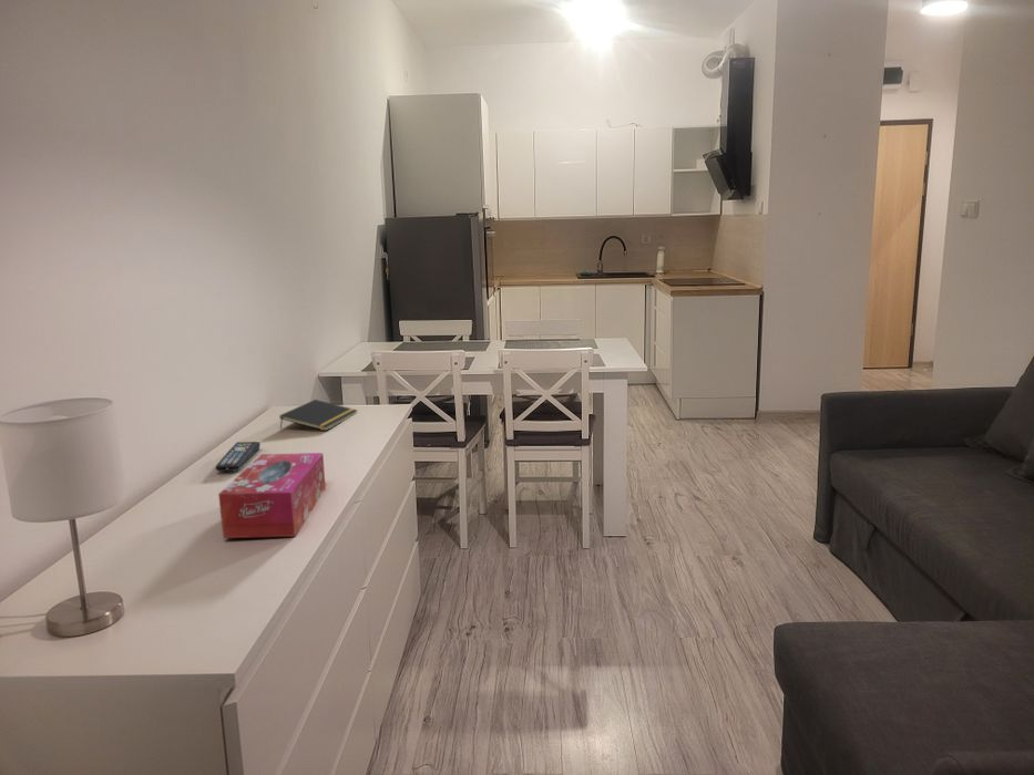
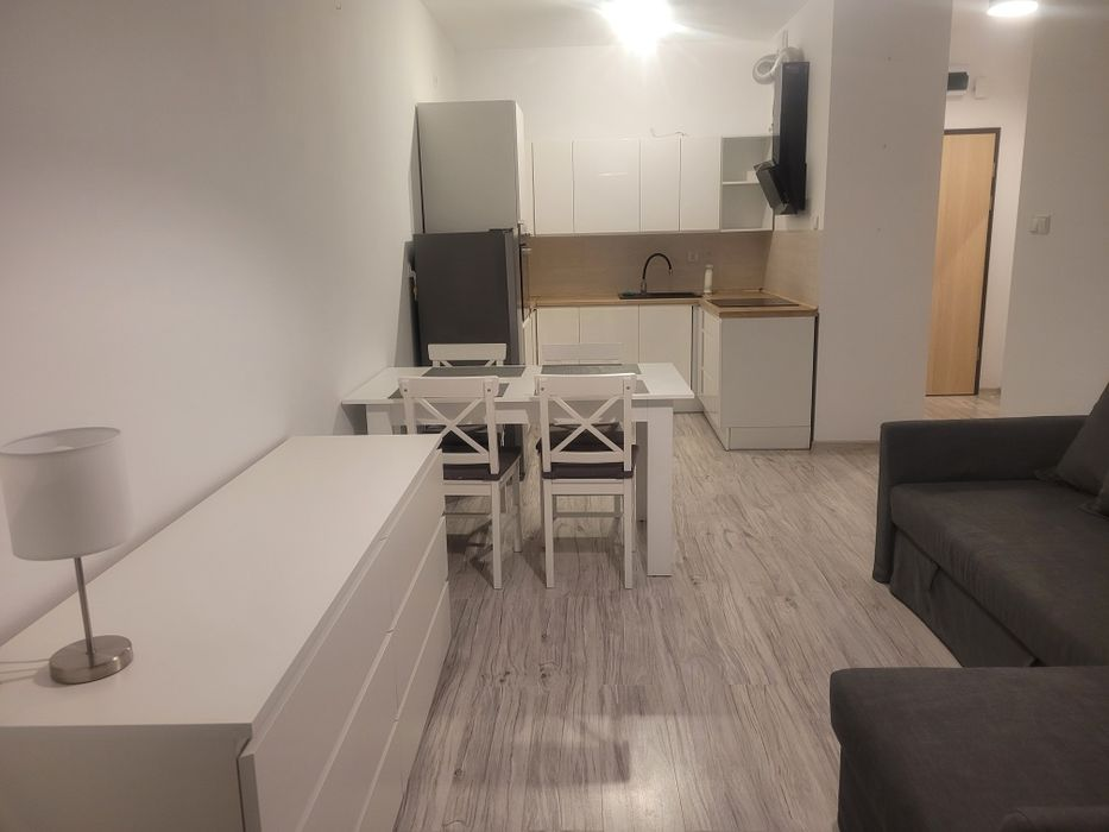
- tissue box (276, 492)
- notepad (319, 414)
- remote control (238, 455)
